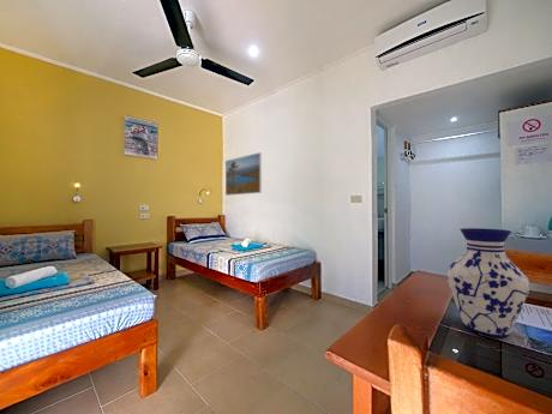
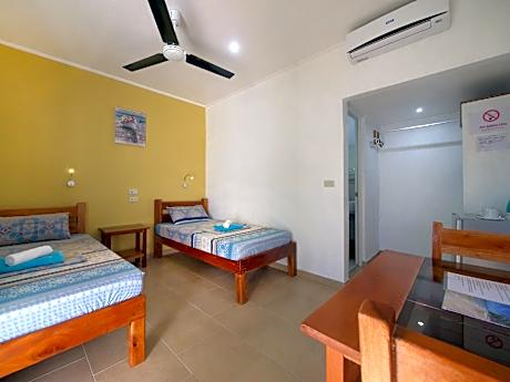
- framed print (241, 175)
- vase (485, 278)
